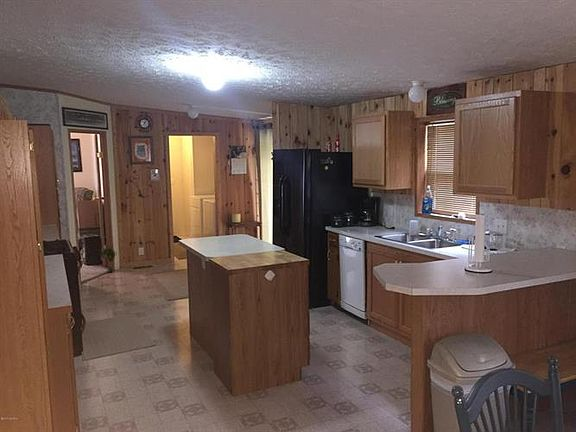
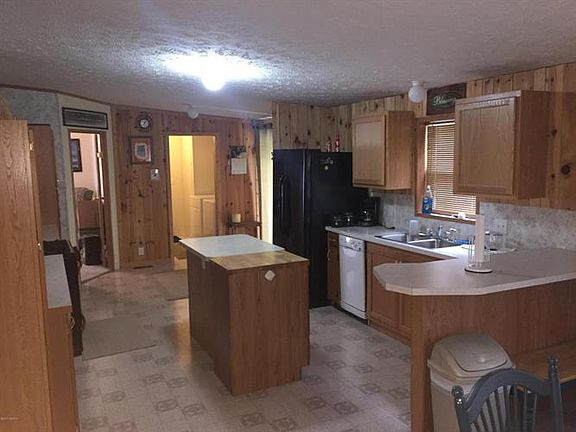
- potted plant (108, 259)
